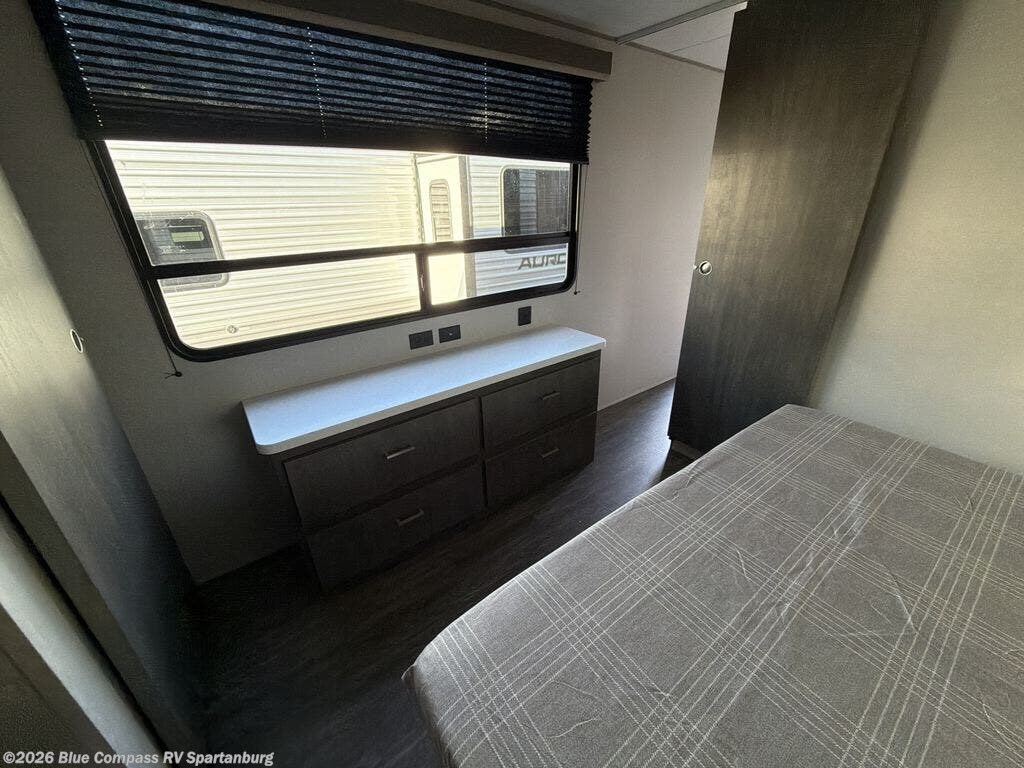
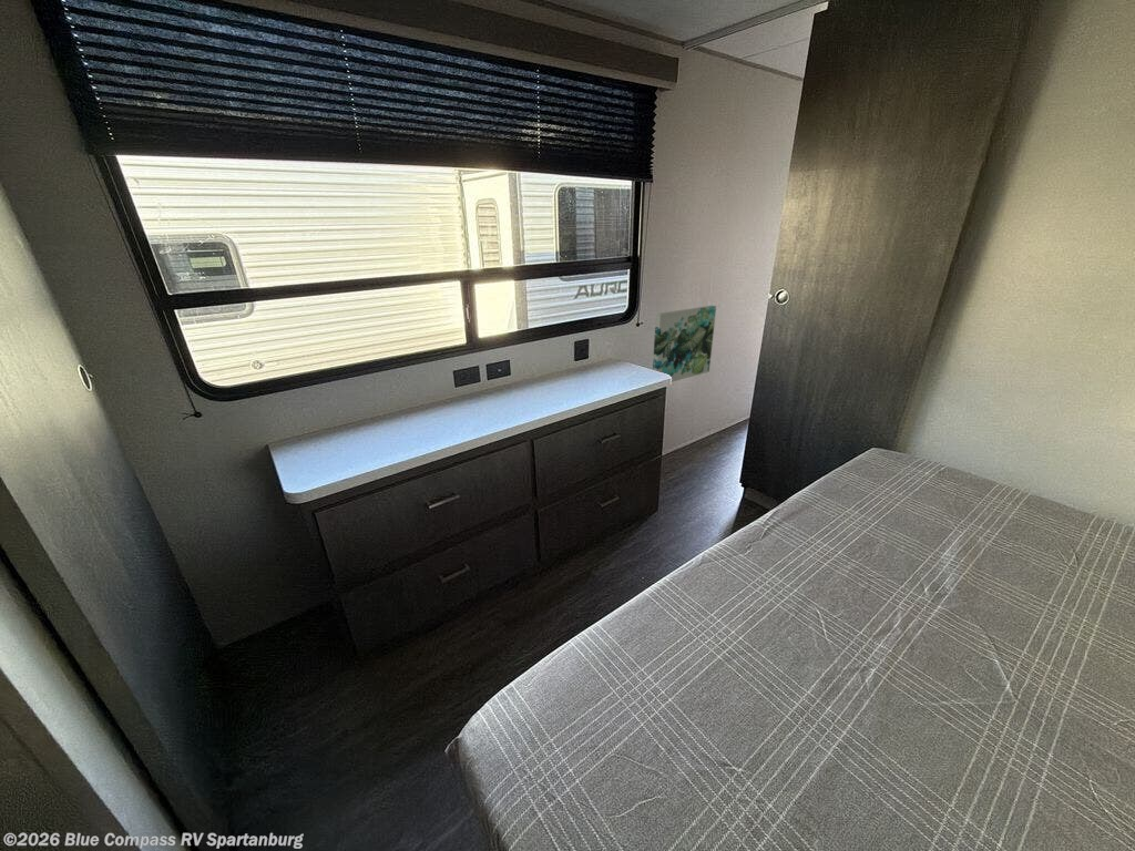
+ wall art (684, 345)
